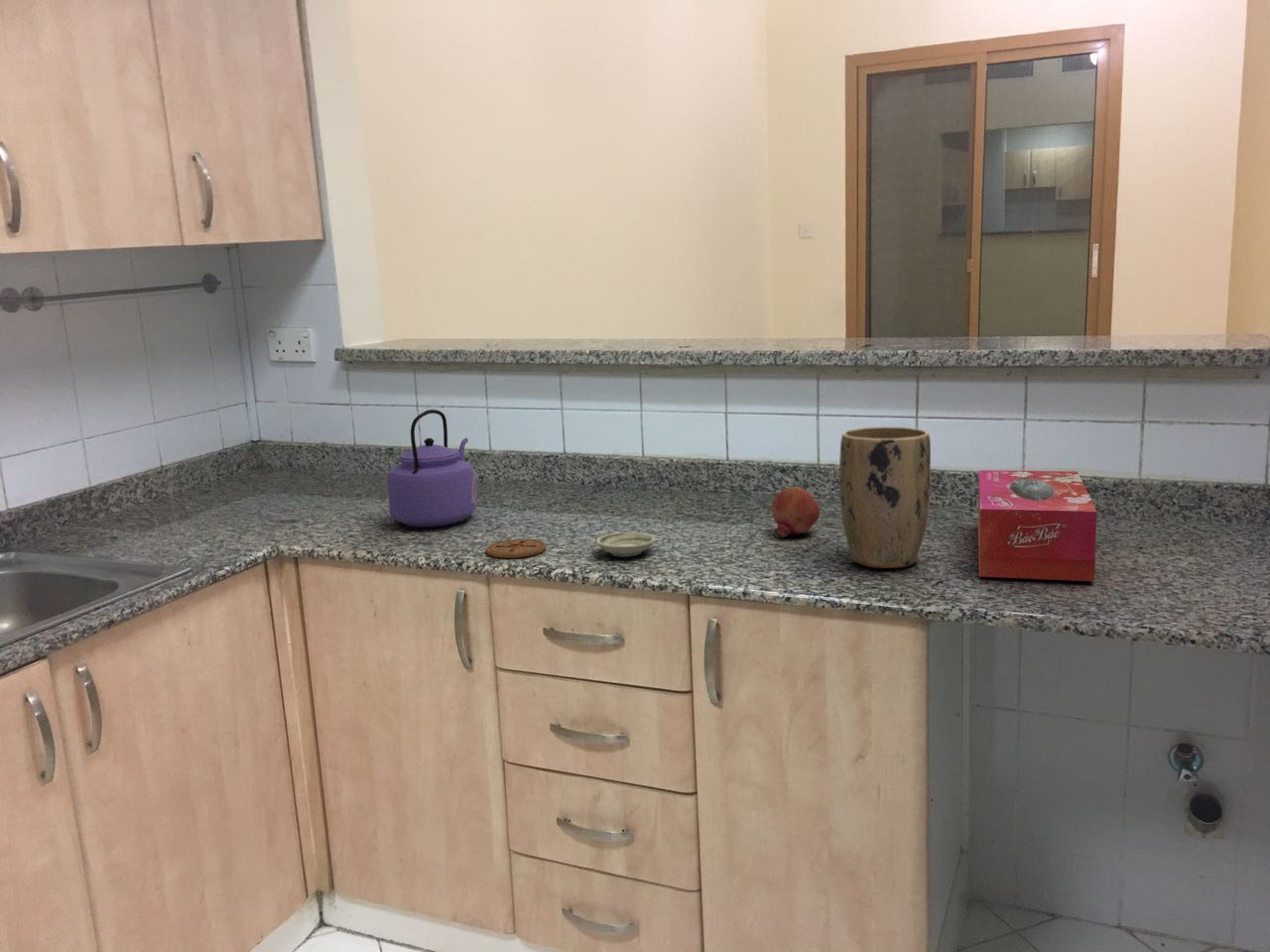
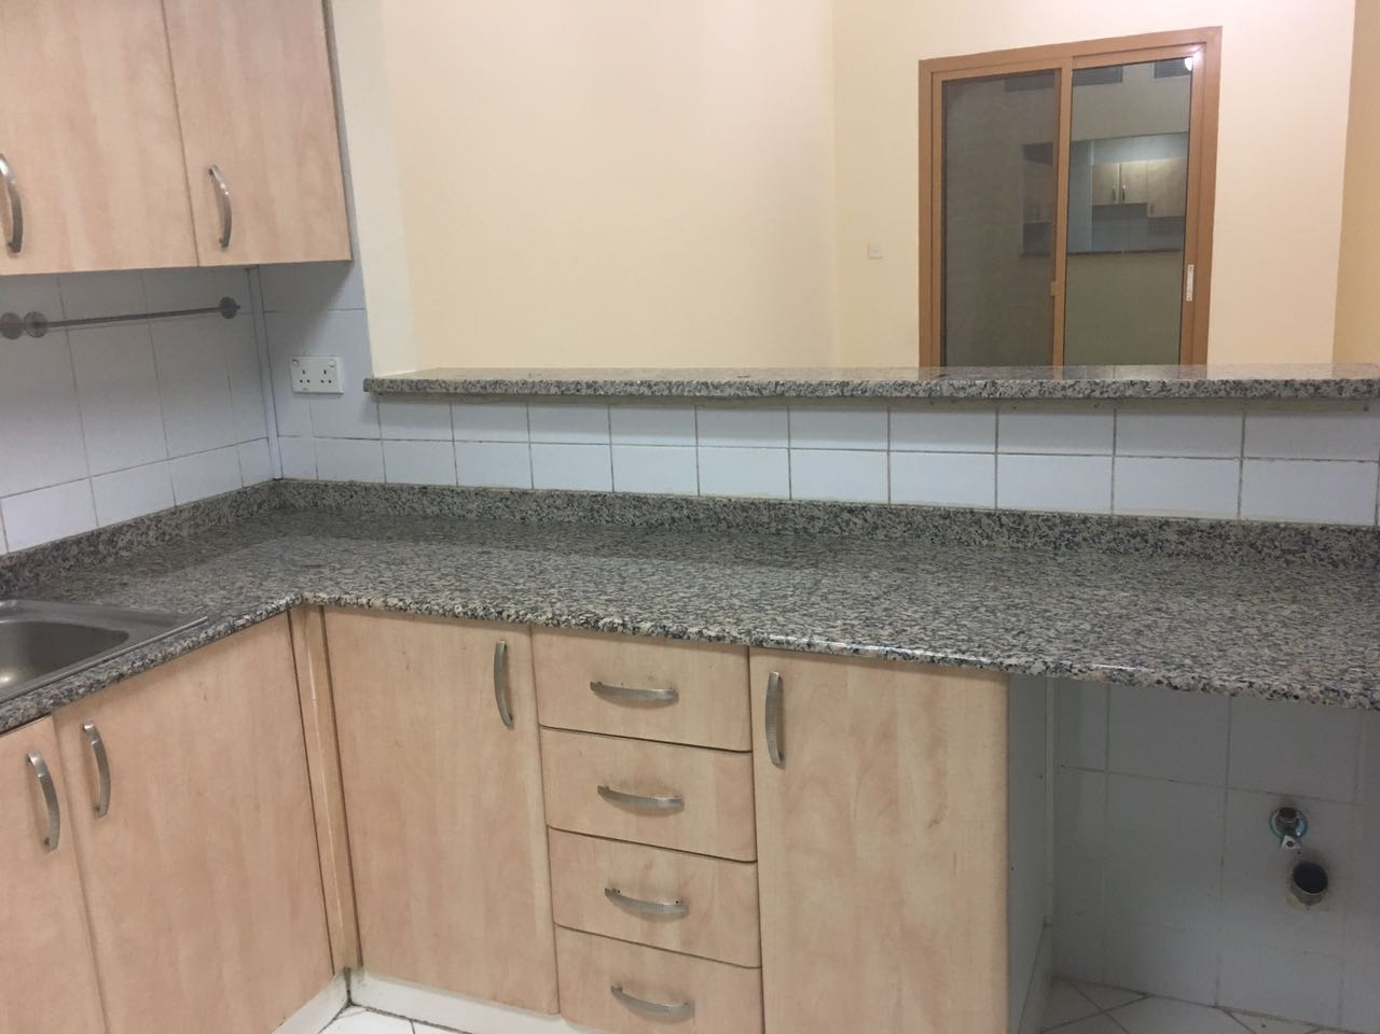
- tissue box (1031, 520)
- saucer (626, 545)
- coaster (516, 547)
- plant pot (884, 497)
- fruit (795, 510)
- kettle (439, 462)
